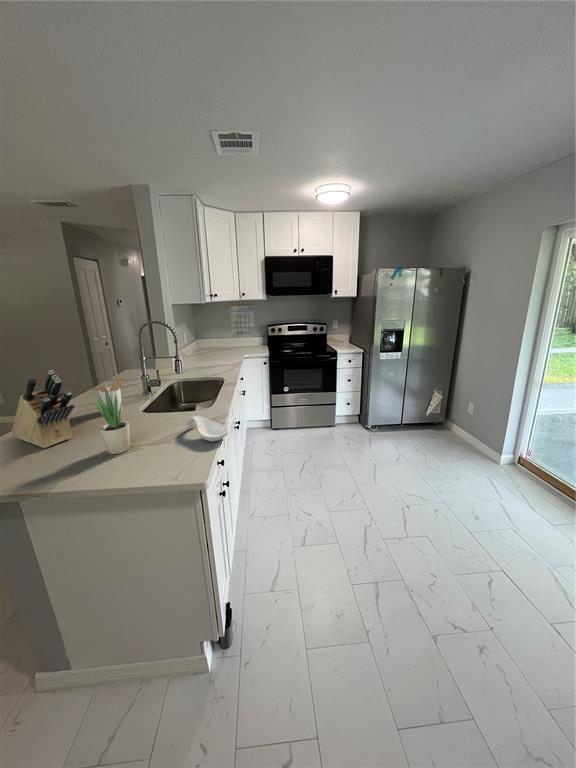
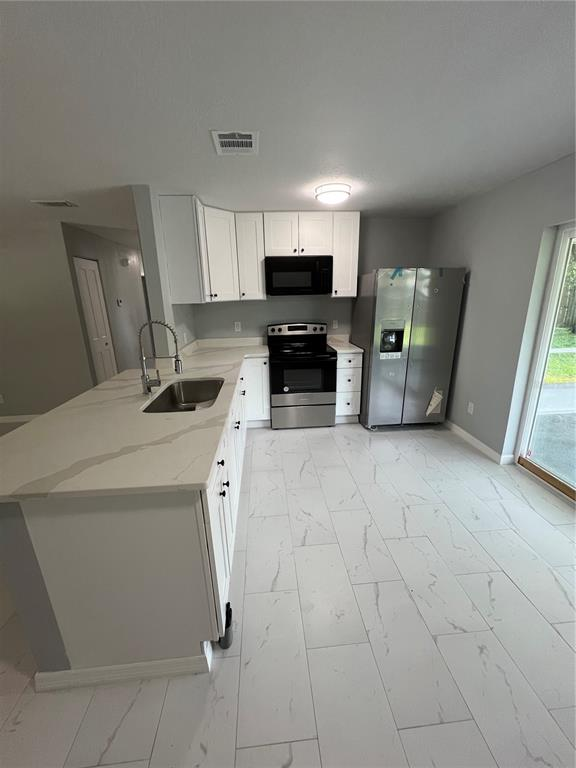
- spoon rest (204, 427)
- potted plant (110, 416)
- knife block (39, 405)
- calendar (242, 316)
- utensil holder (114, 395)
